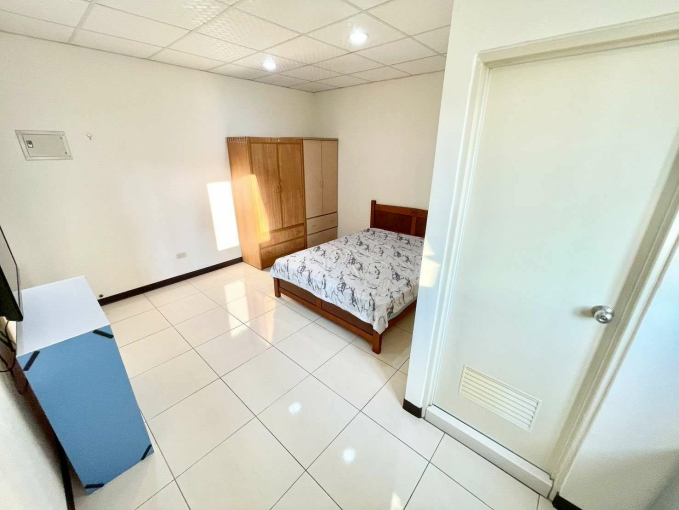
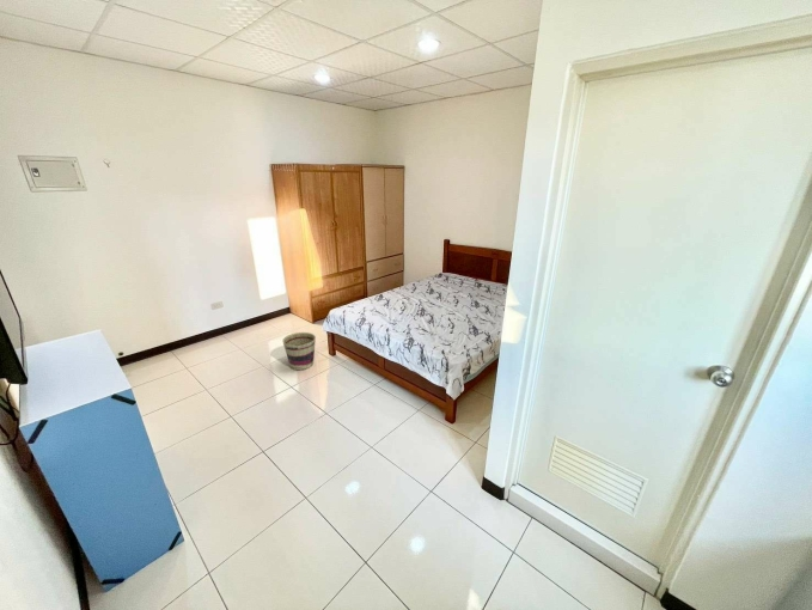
+ basket (300, 350)
